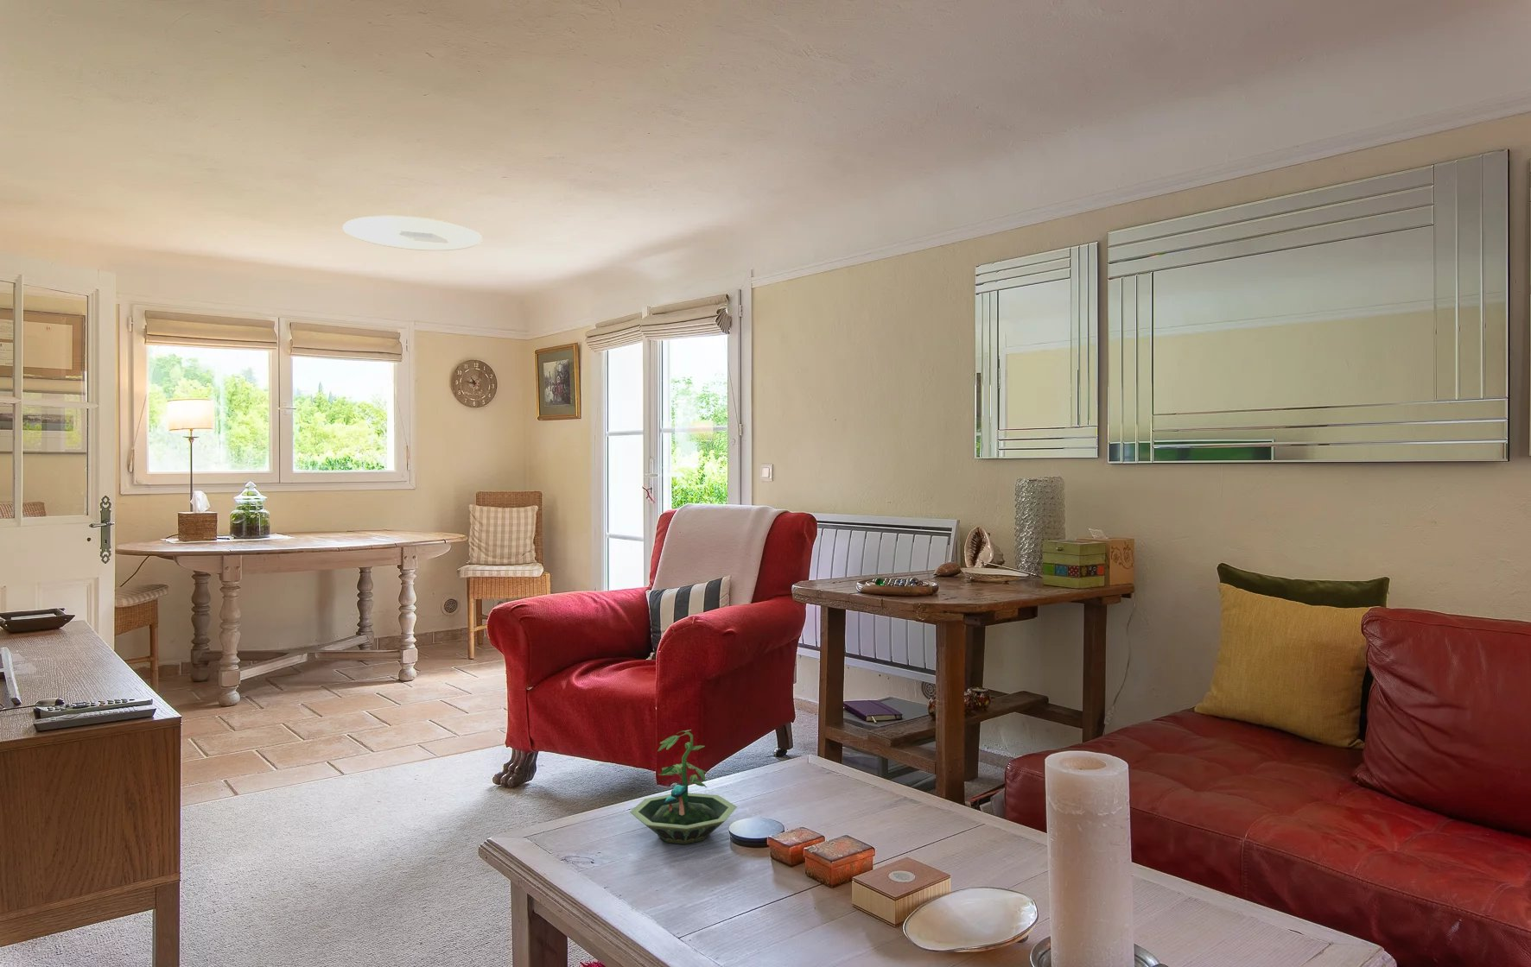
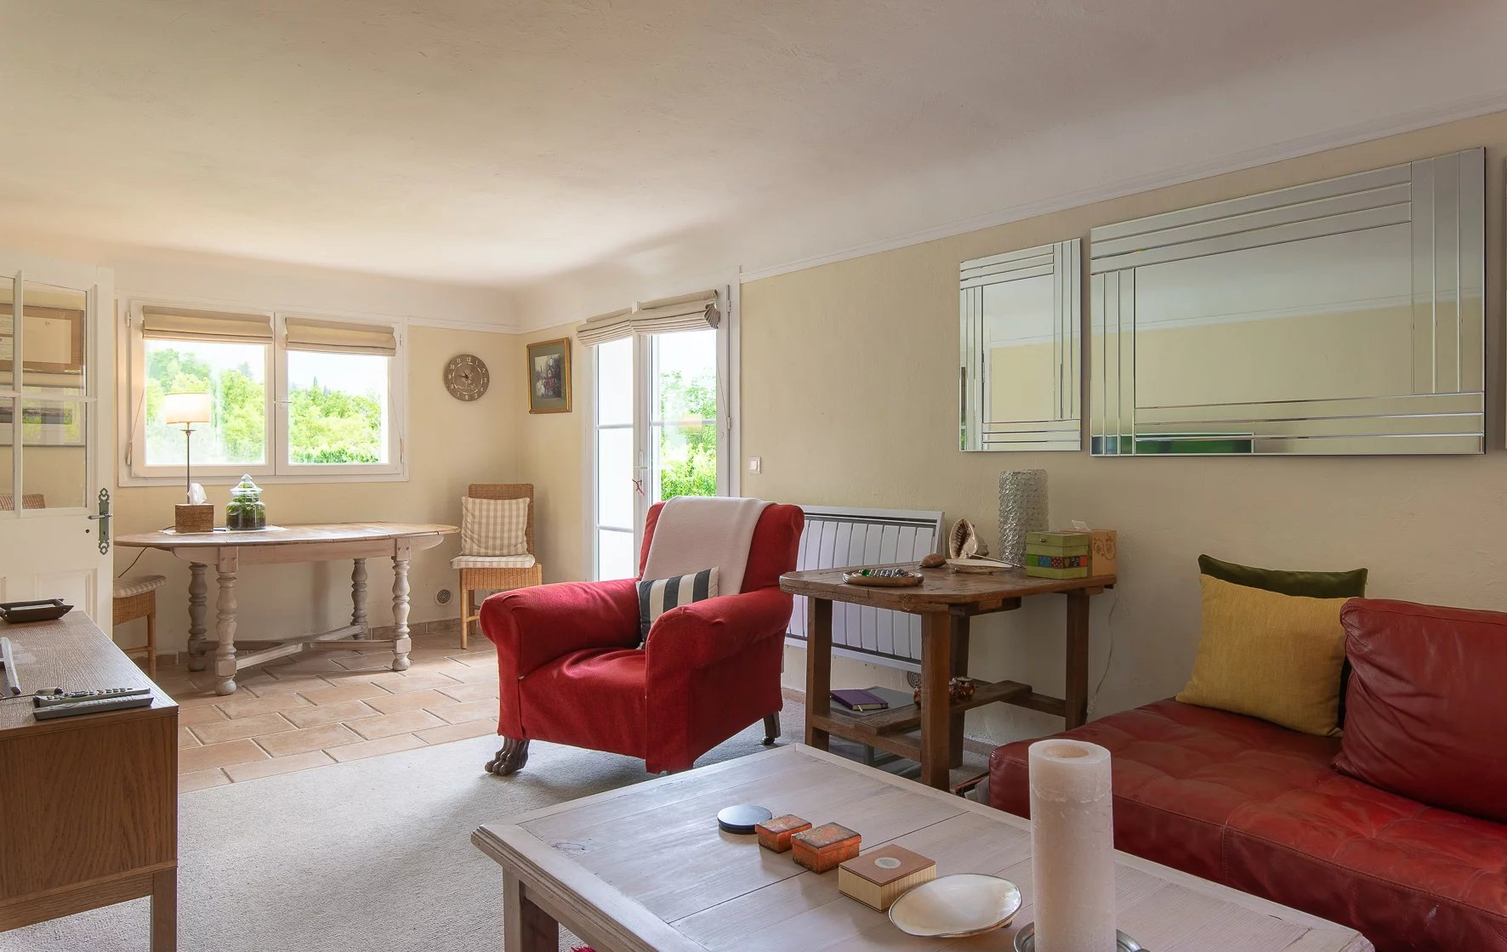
- terrarium (684, 753)
- ceiling light (413, 228)
